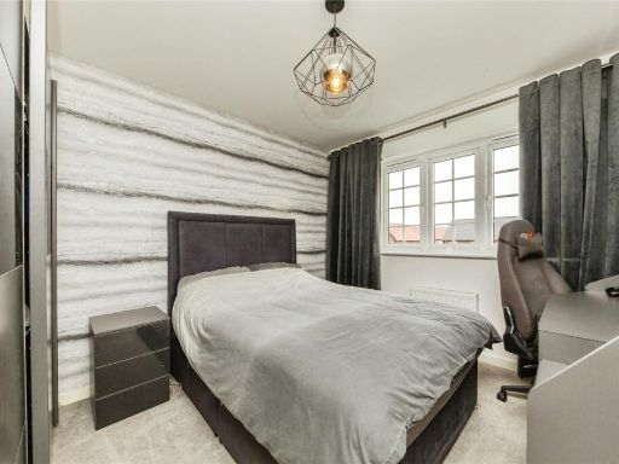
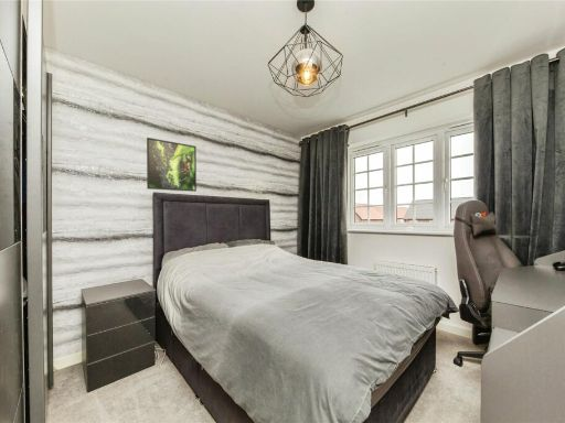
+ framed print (172, 165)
